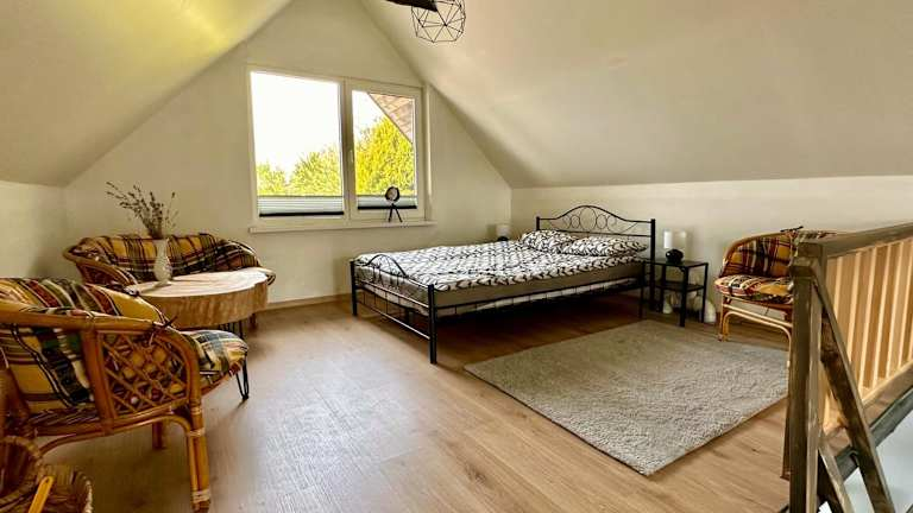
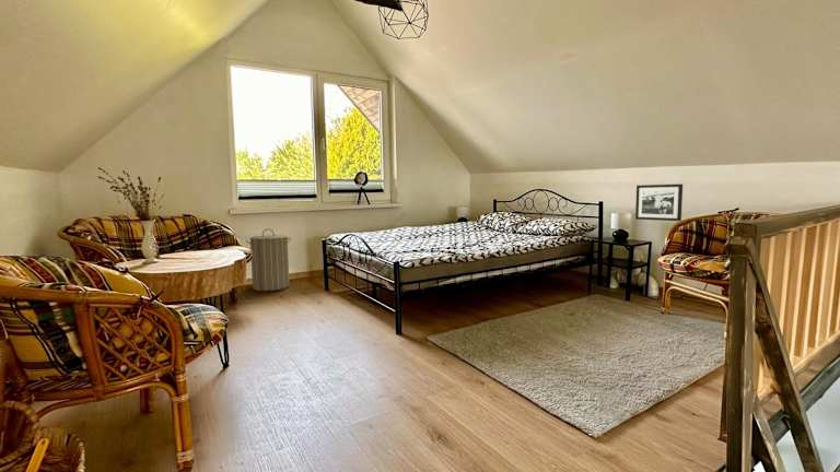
+ laundry hamper (269, 258)
+ picture frame (657, 202)
